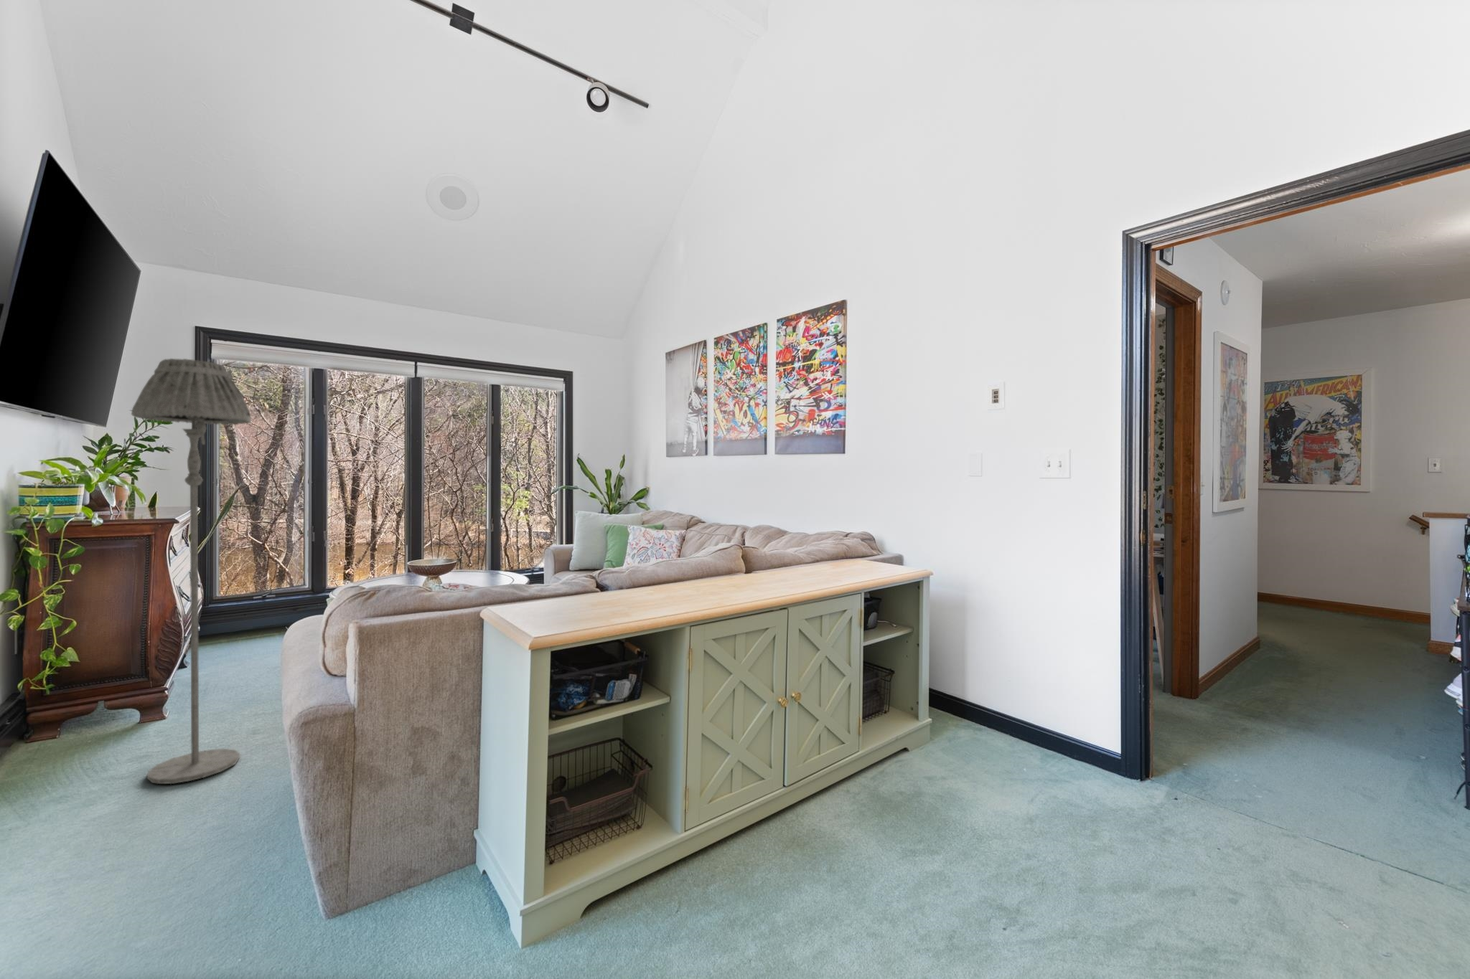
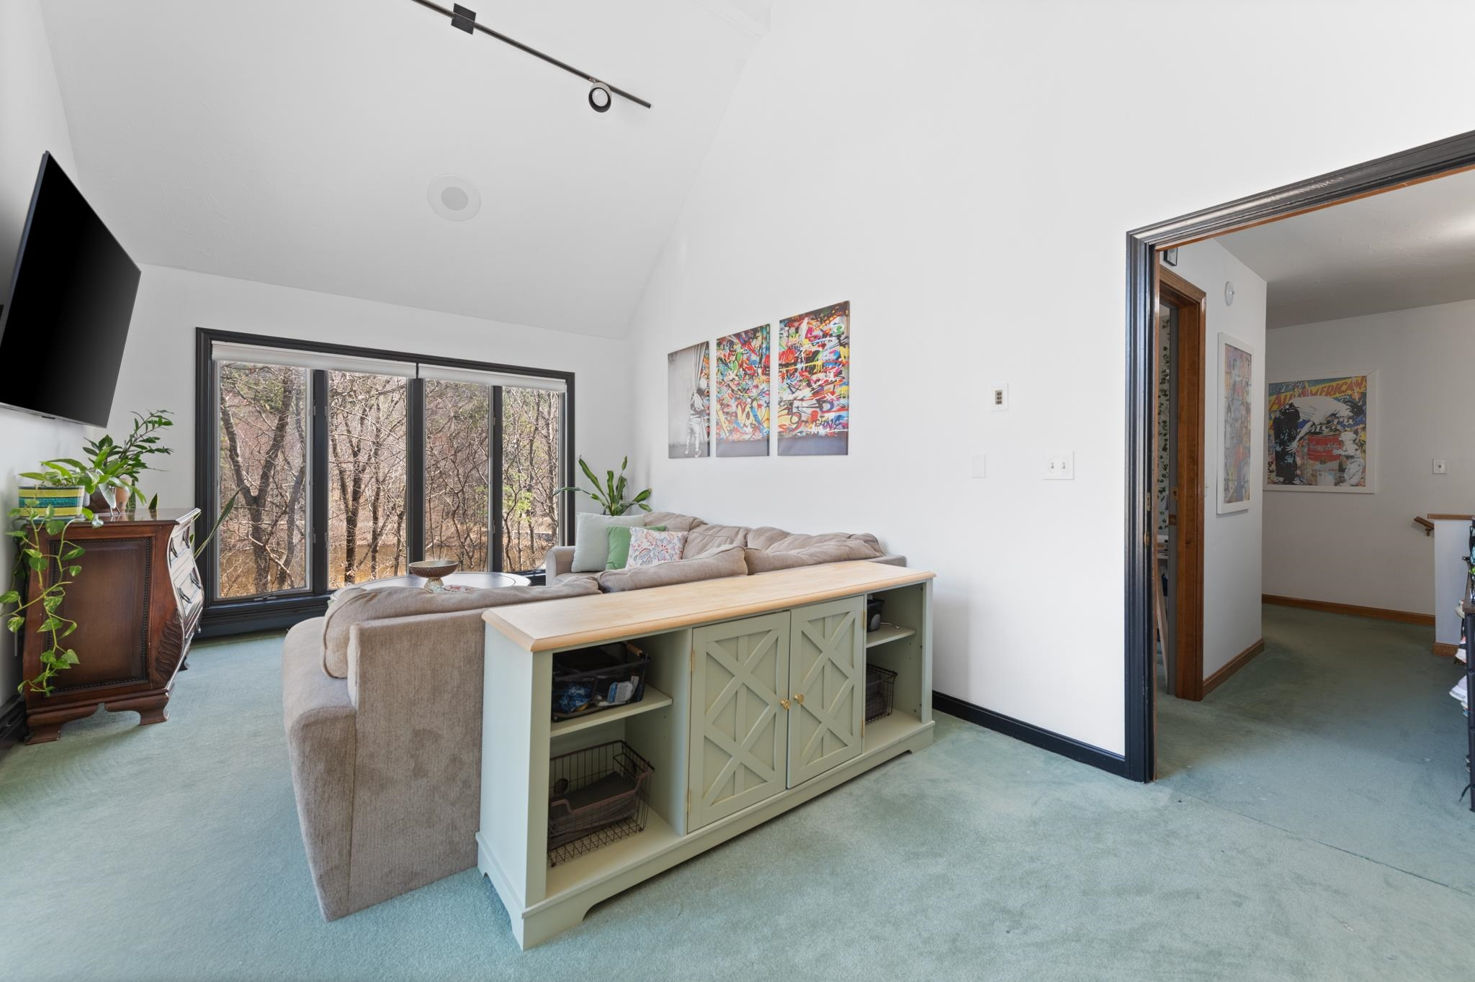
- floor lamp (195, 565)
